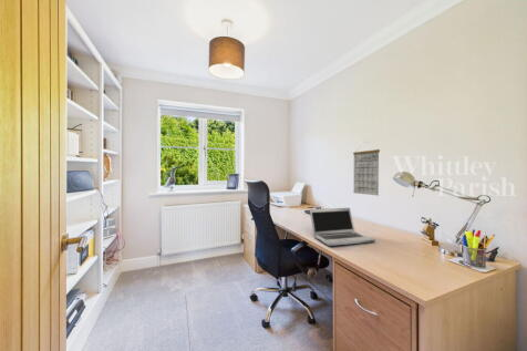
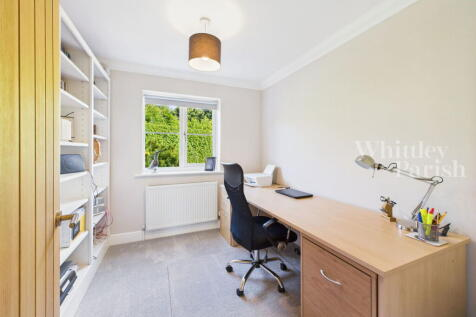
- calendar (365, 167)
- laptop (340, 225)
